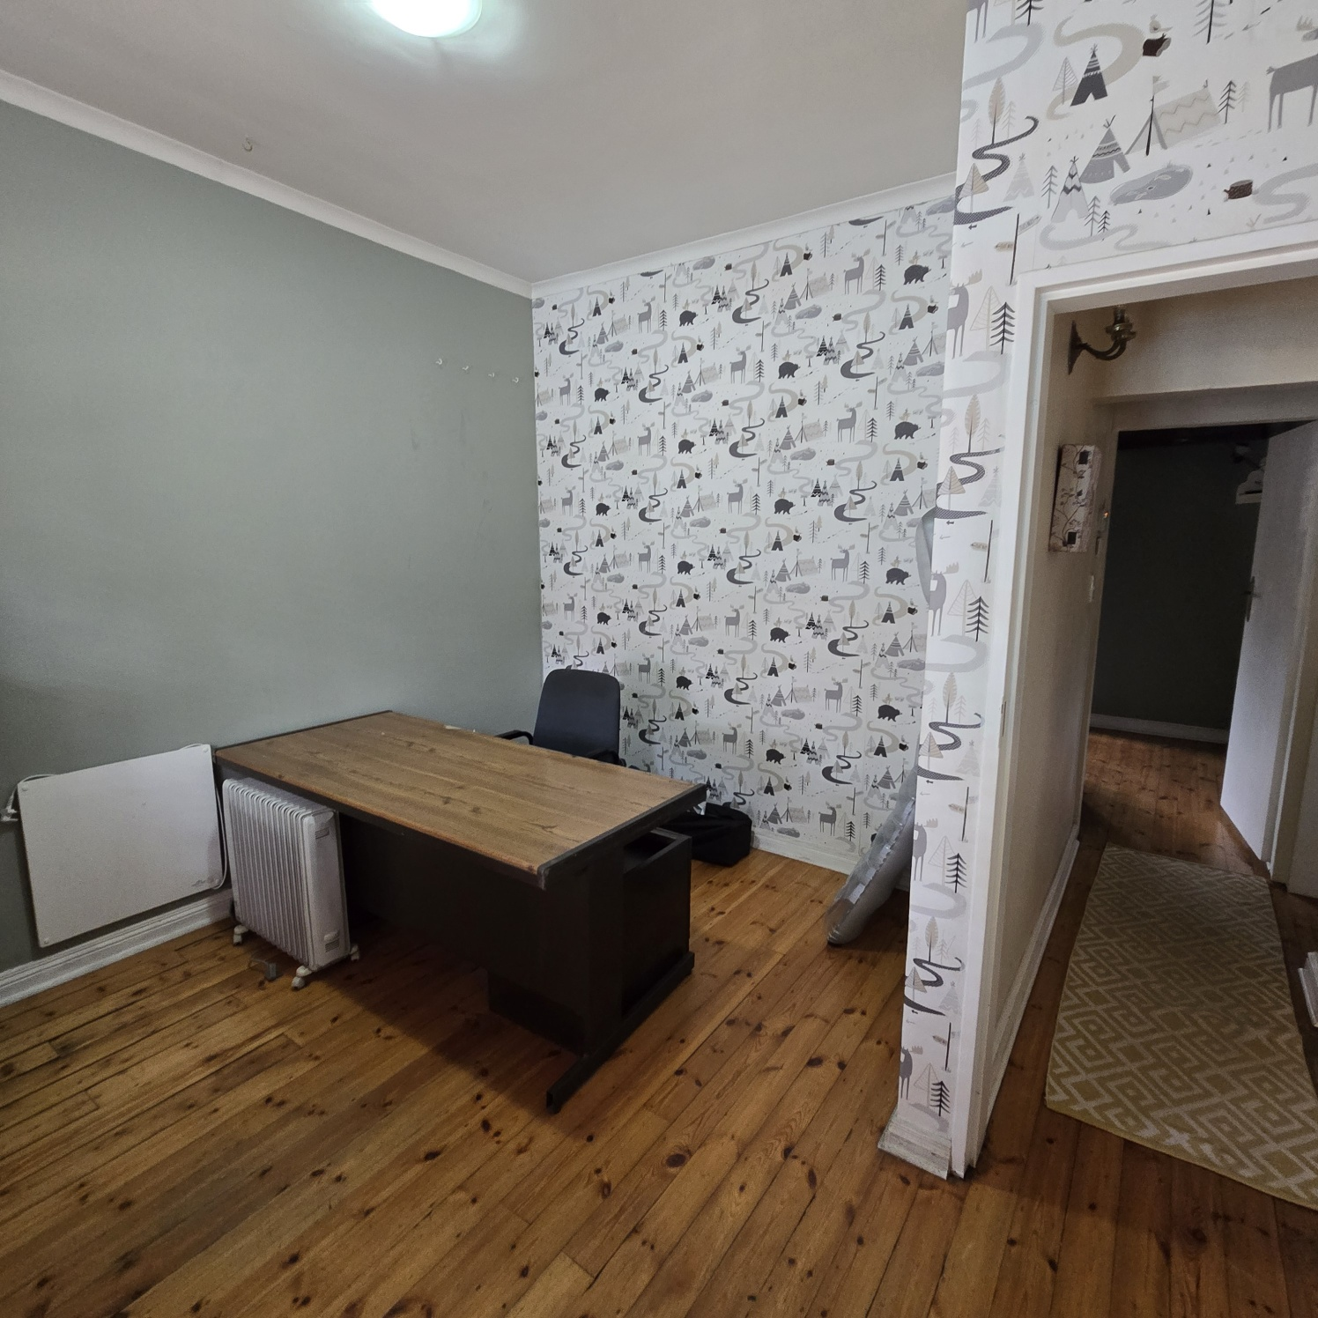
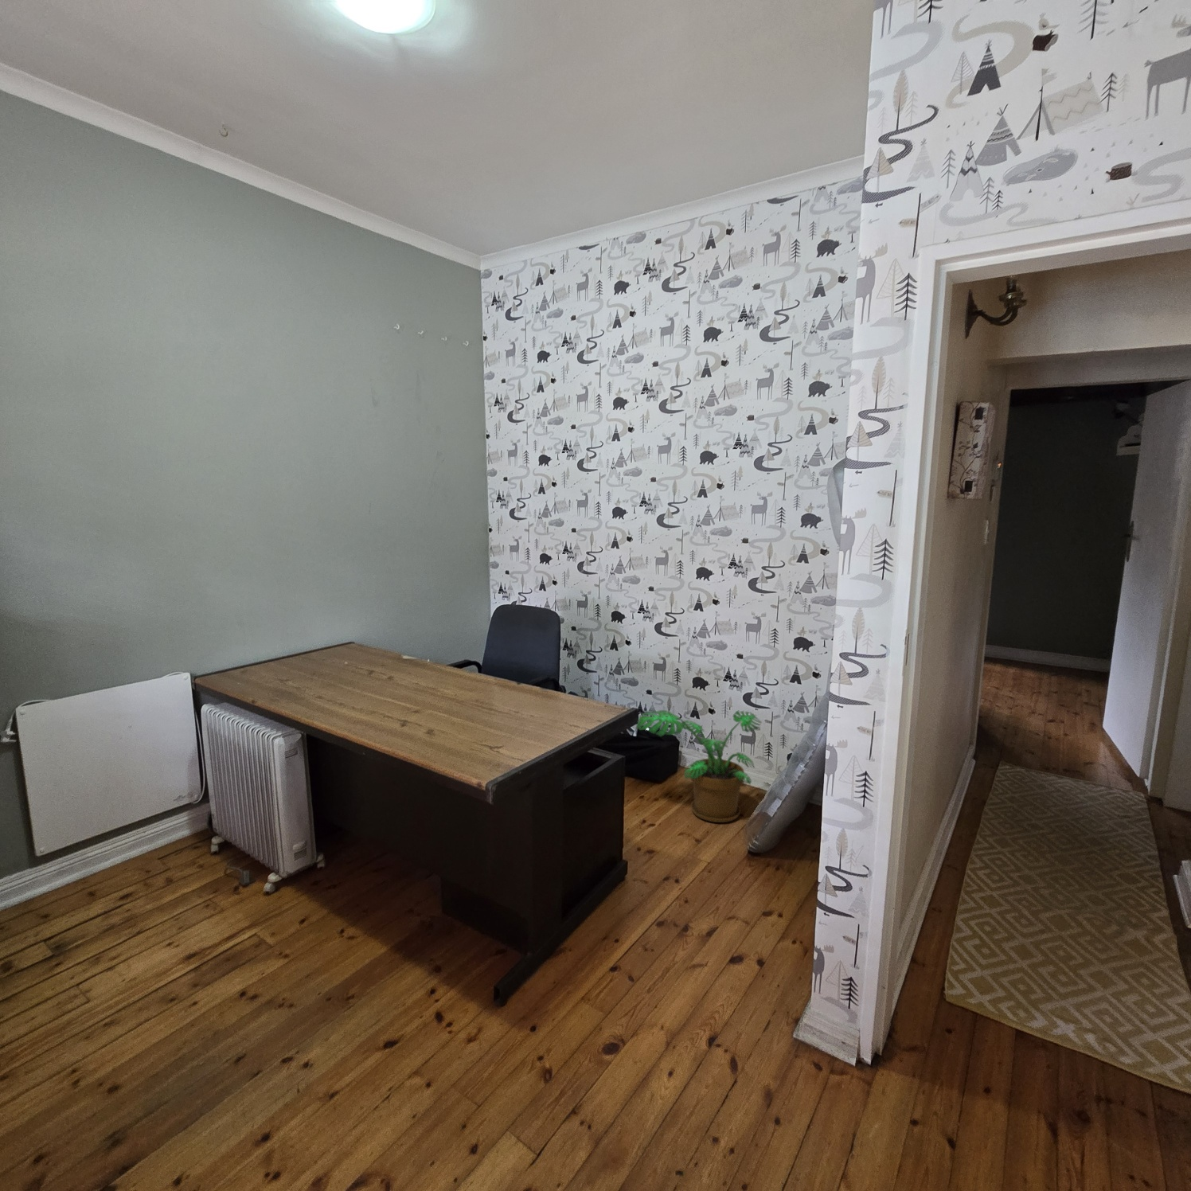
+ potted plant (703, 759)
